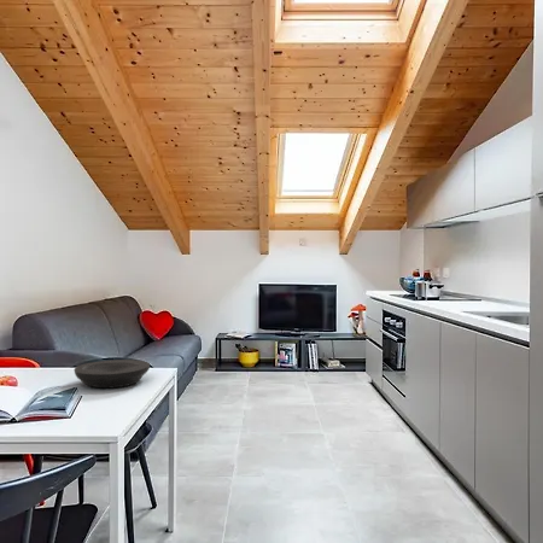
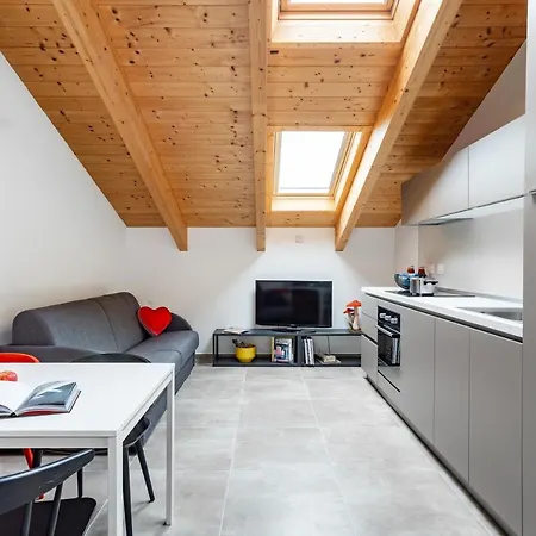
- plate (112, 374)
